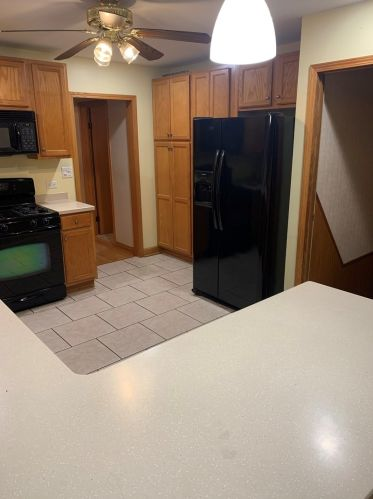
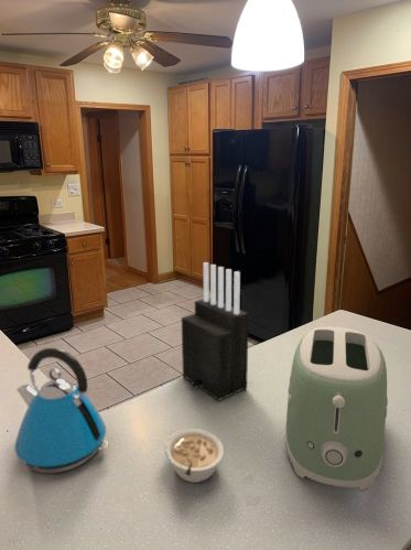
+ knife block (210, 328)
+ toaster (335, 392)
+ legume (195, 456)
+ kettle (60, 399)
